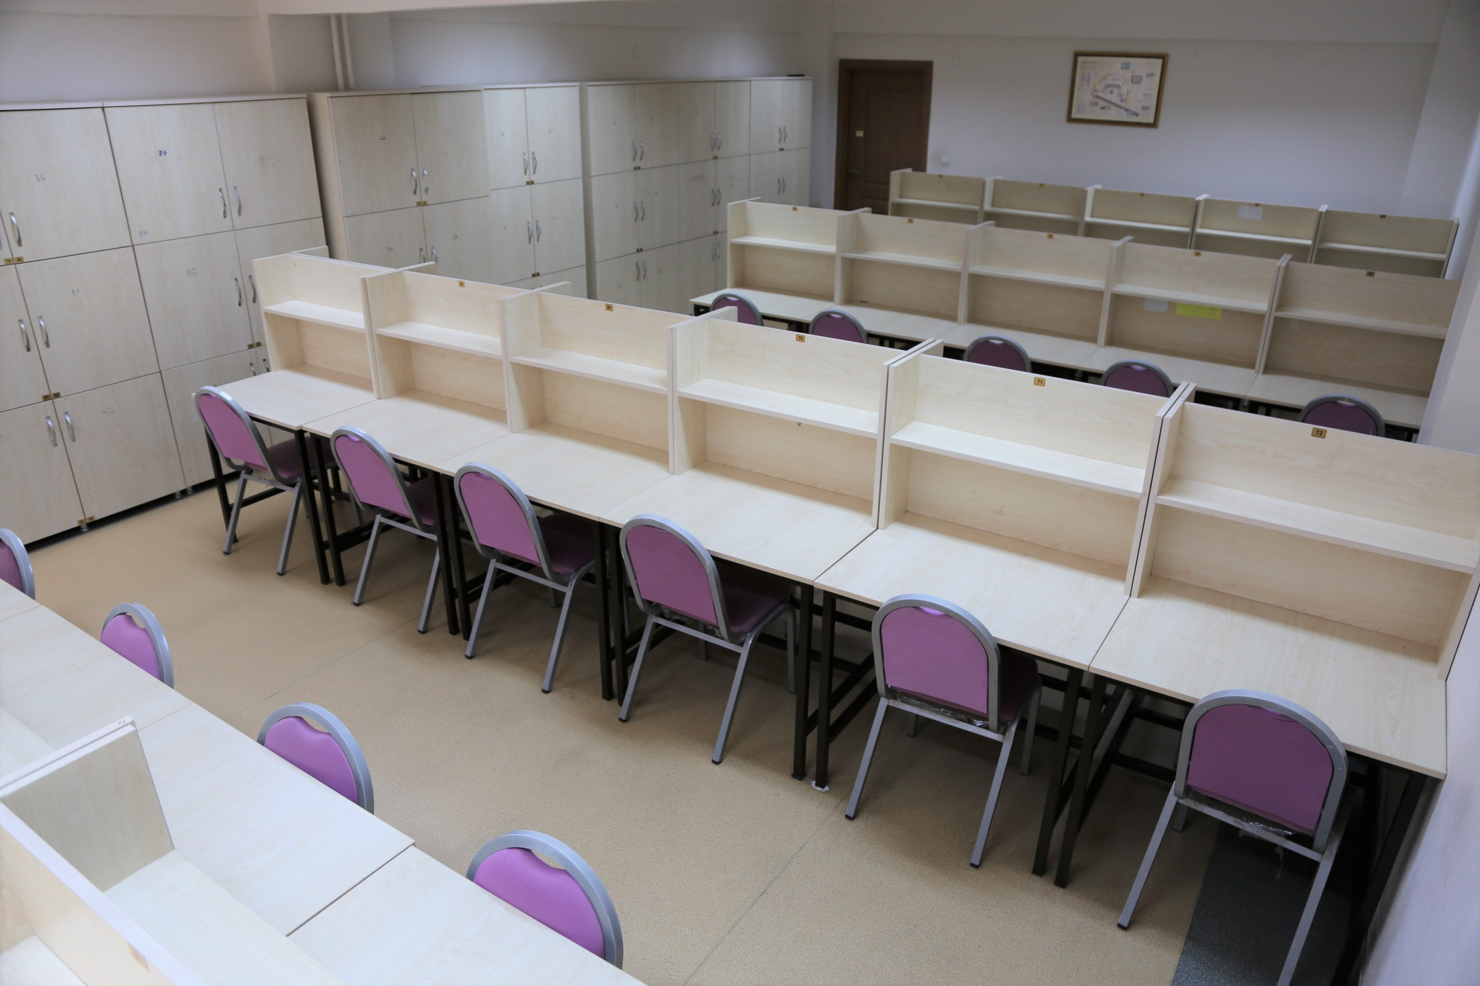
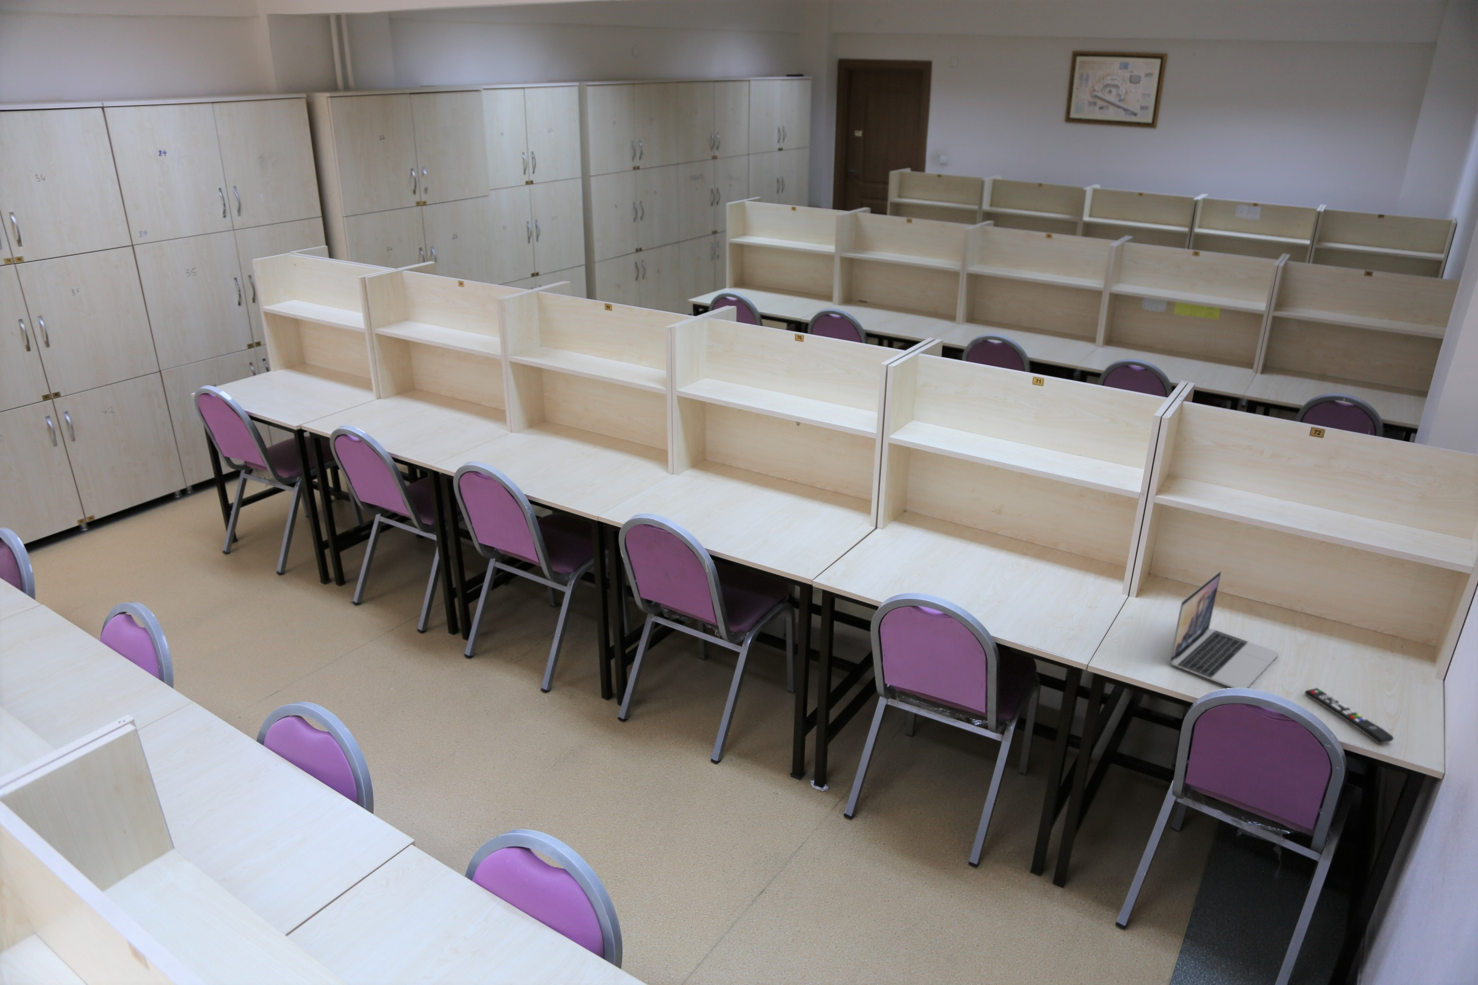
+ laptop (1229, 634)
+ remote control (1347, 715)
